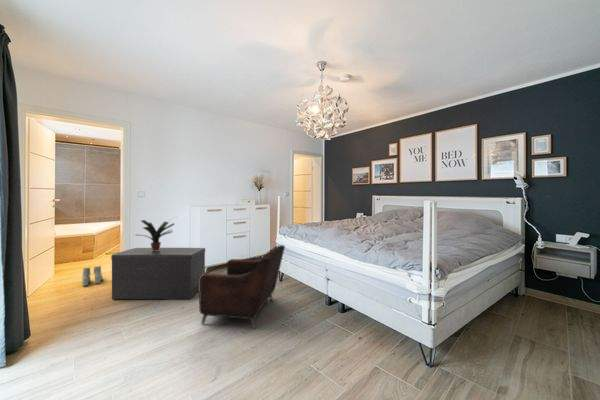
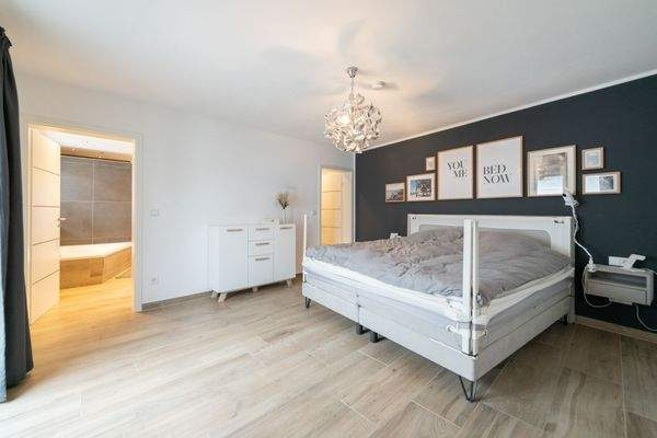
- boots (93, 274)
- bench (161, 271)
- potted plant (157, 232)
- armchair (246, 280)
